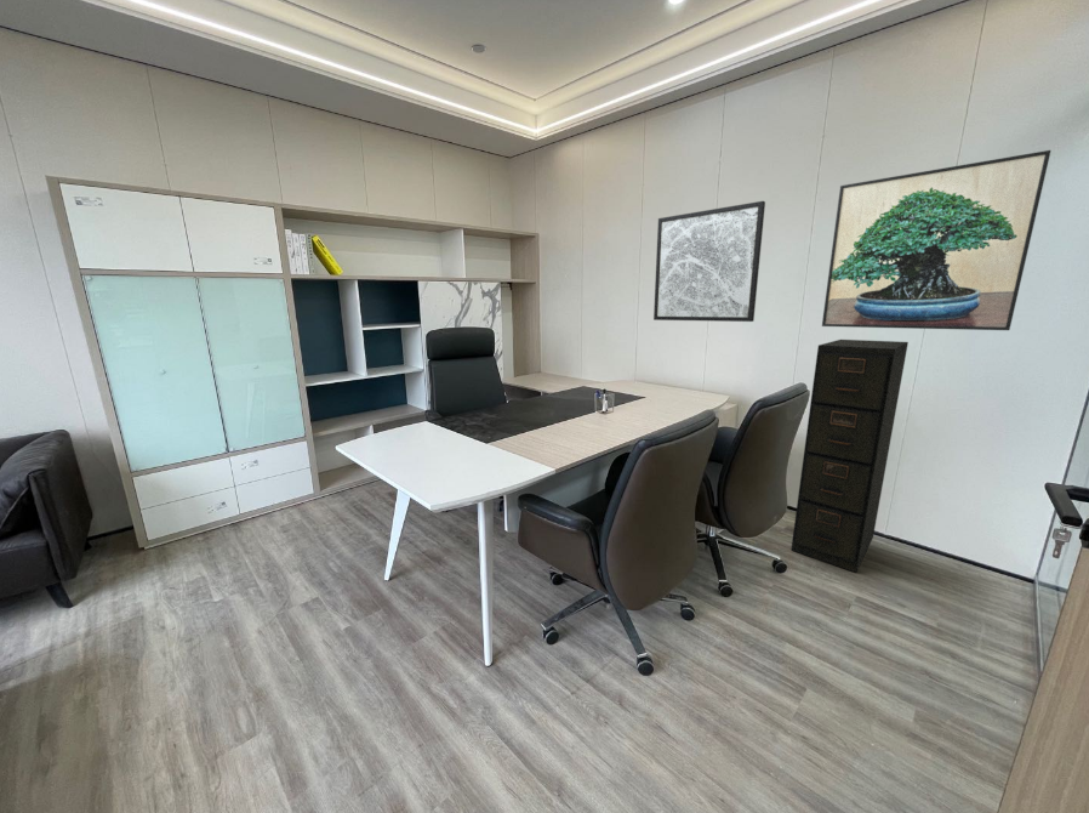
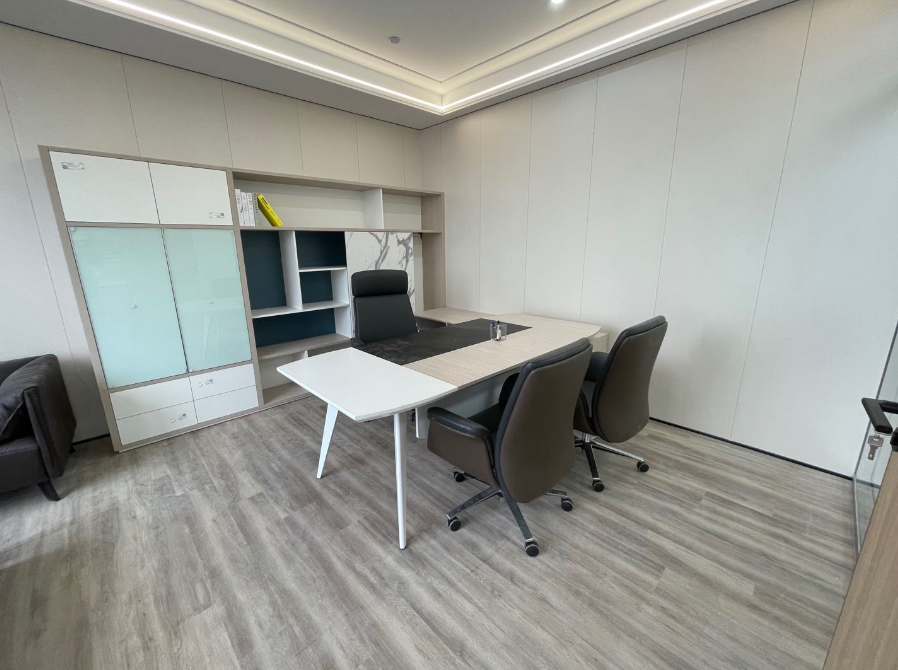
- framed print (918, 251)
- wall art (703, 267)
- filing cabinet (846, 449)
